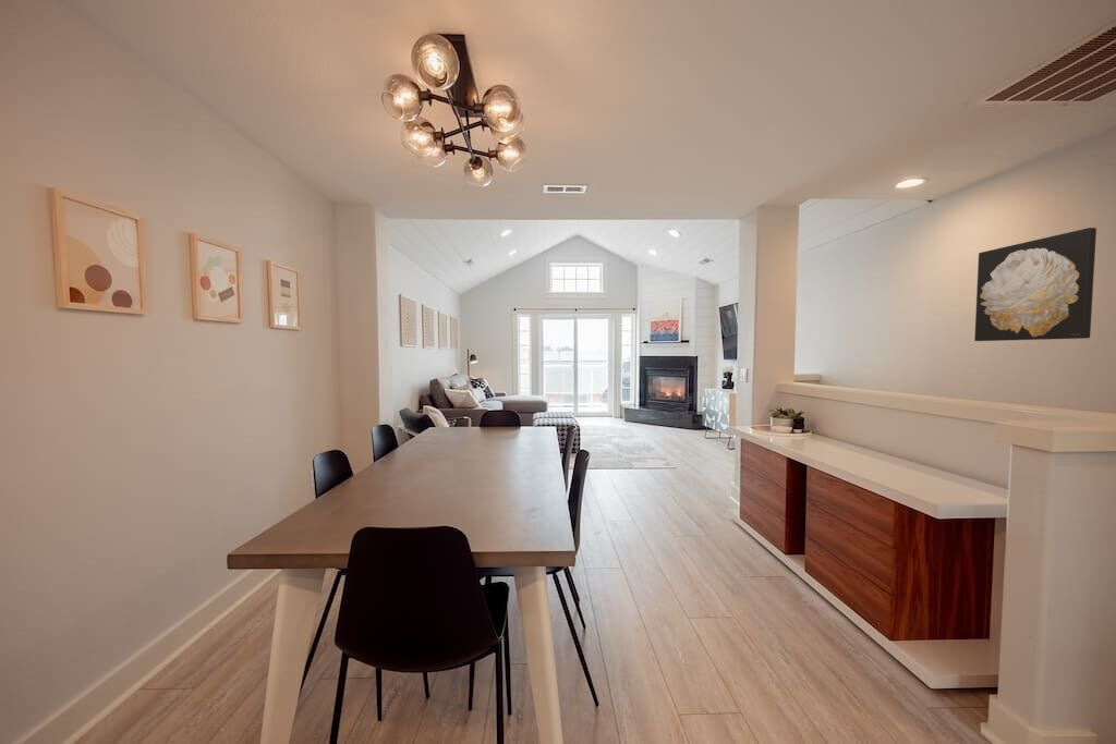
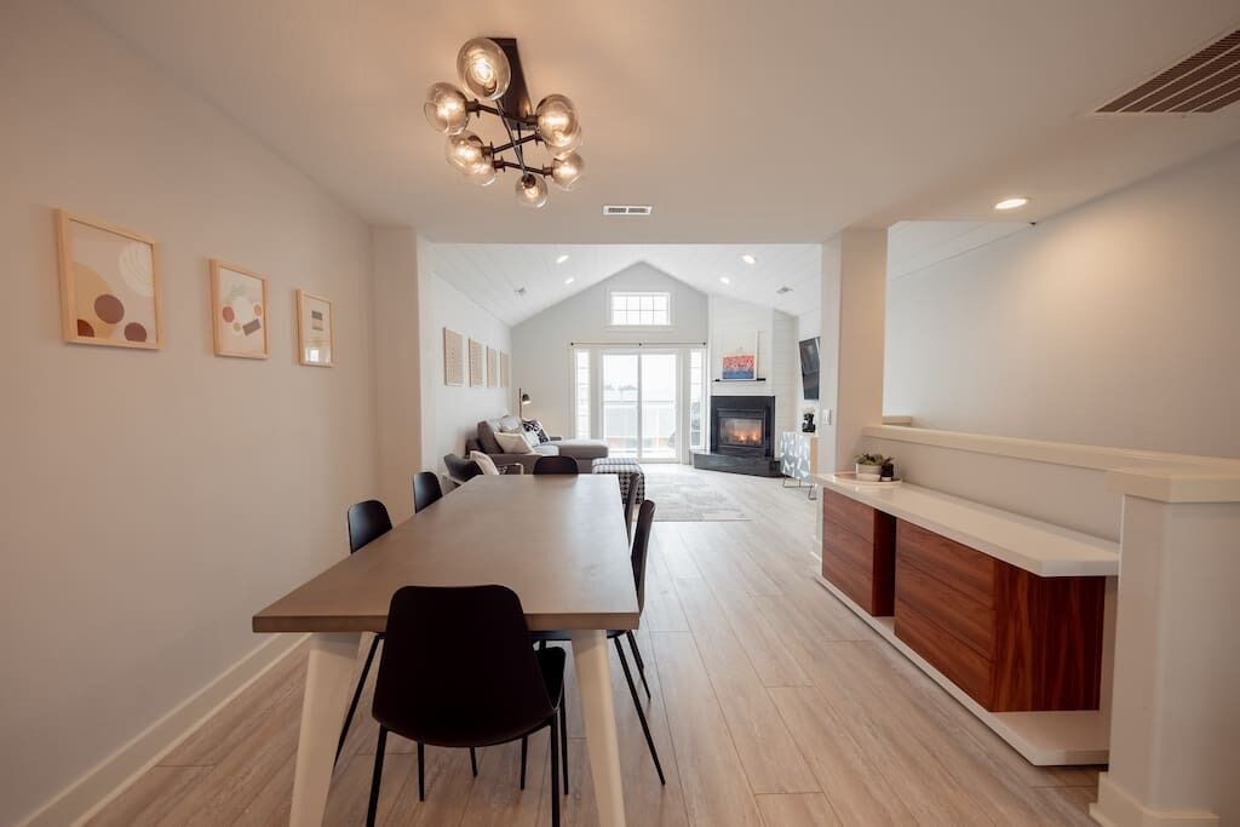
- wall art (1028, 291)
